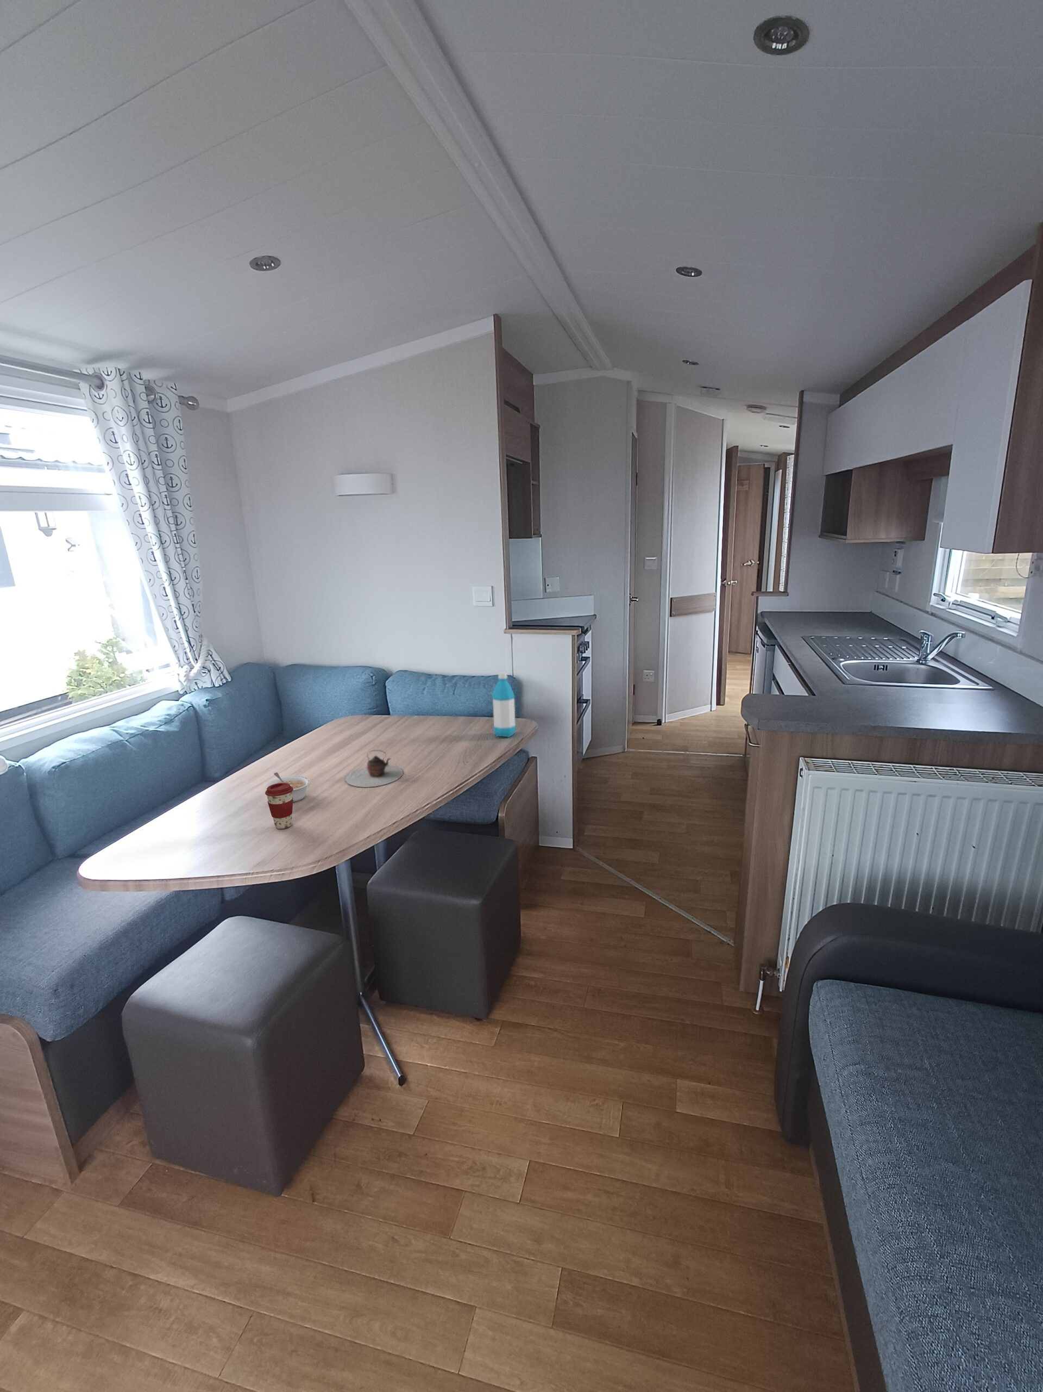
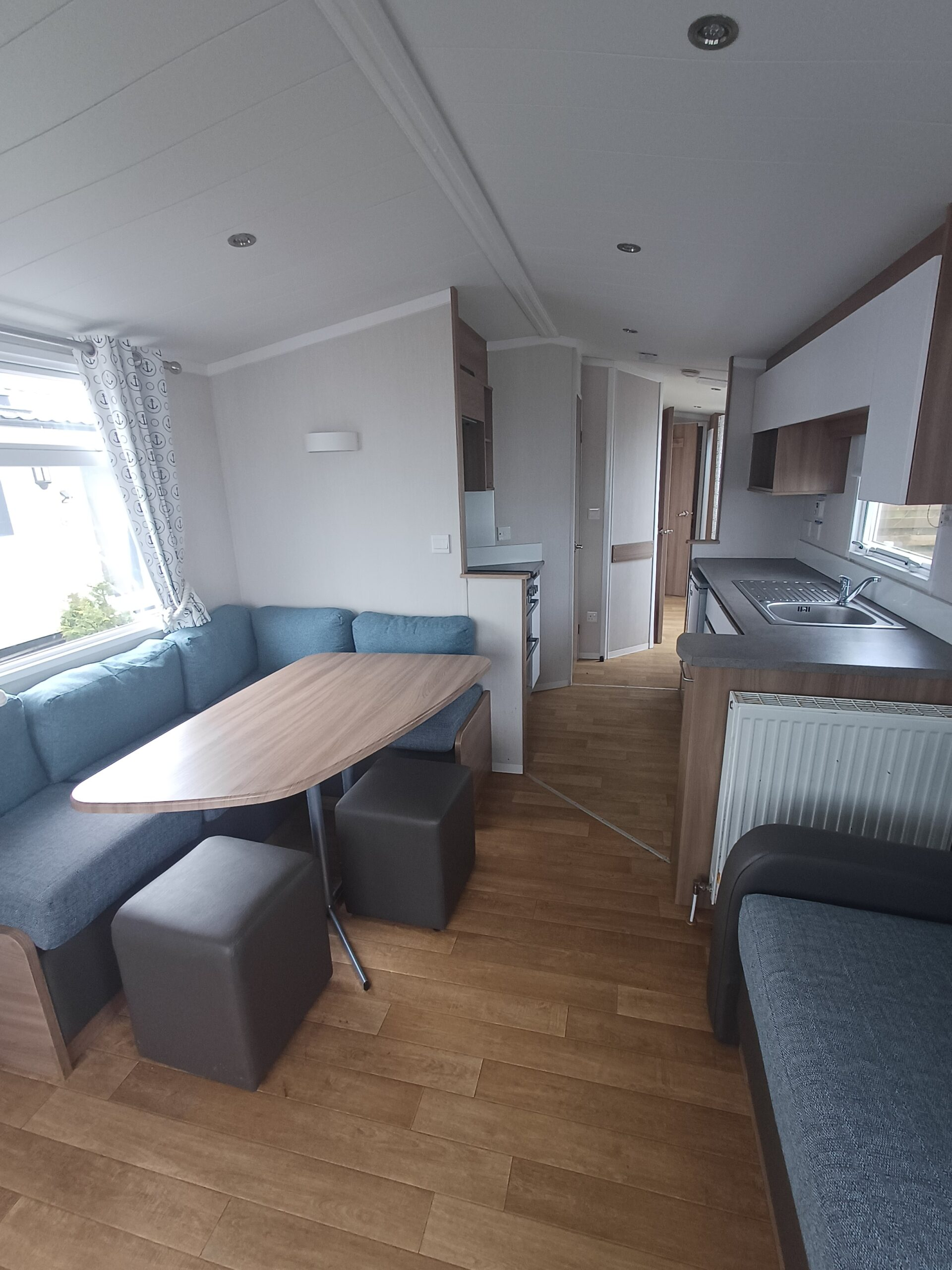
- water bottle (504, 704)
- legume (290, 786)
- teapot (374, 764)
- coffee cup (280, 806)
